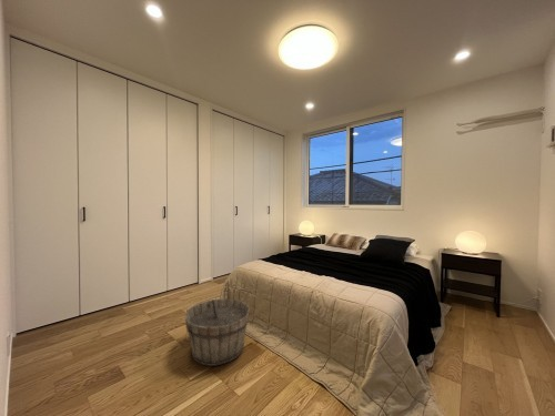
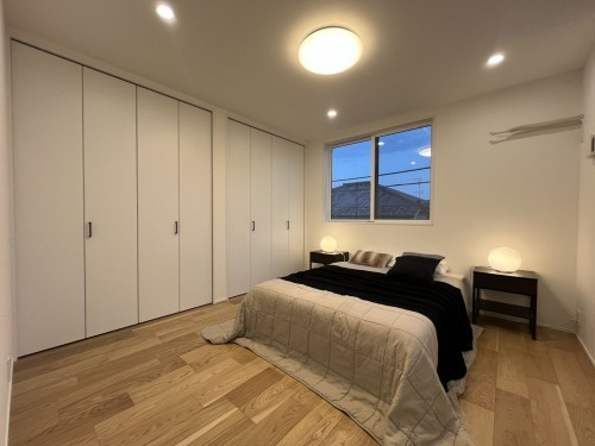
- wooden bucket (218, 323)
